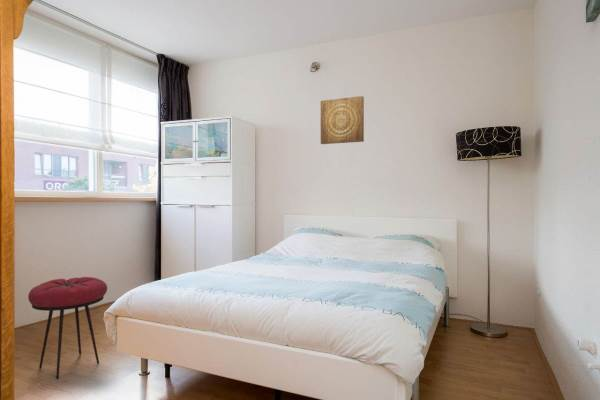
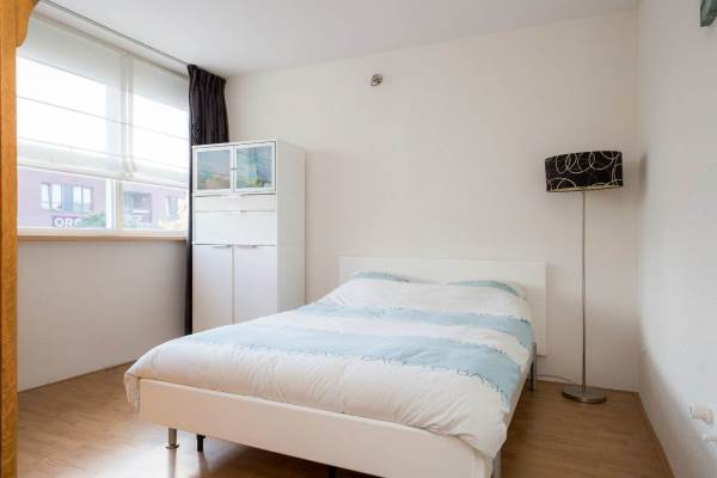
- stool (62, 323)
- wall art (341, 120)
